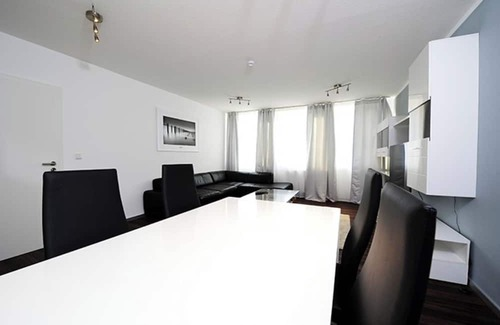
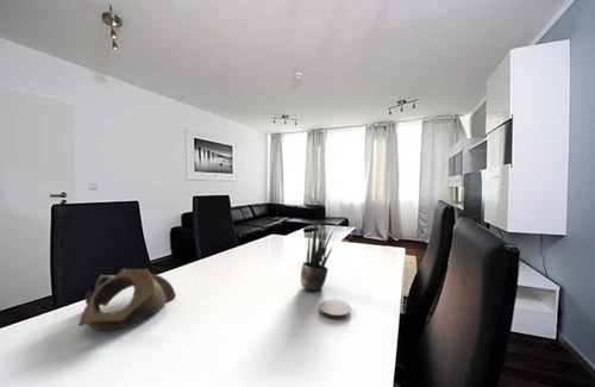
+ coaster (334, 308)
+ decorative bowl (125, 288)
+ potted plant (317, 255)
